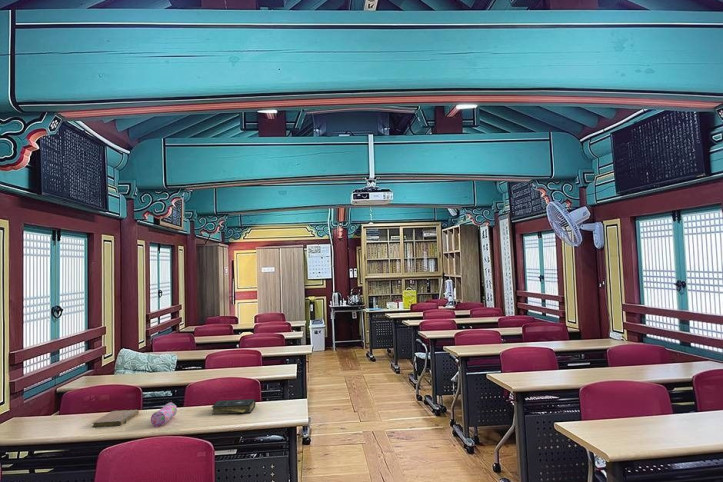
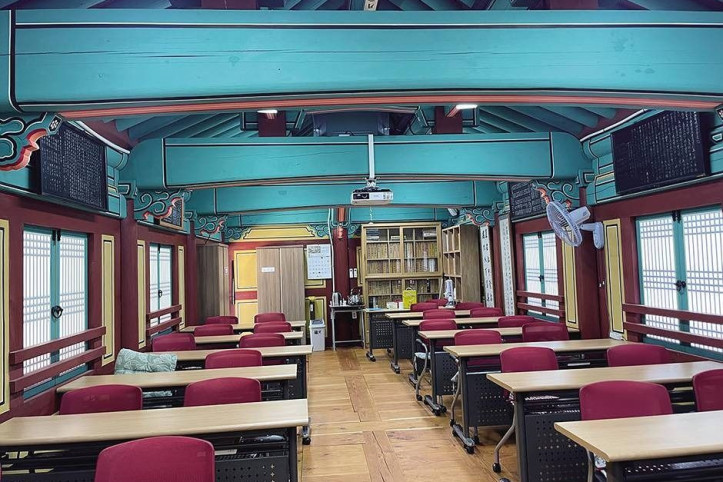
- book (233, 407)
- notebook (116, 418)
- pencil case (164, 413)
